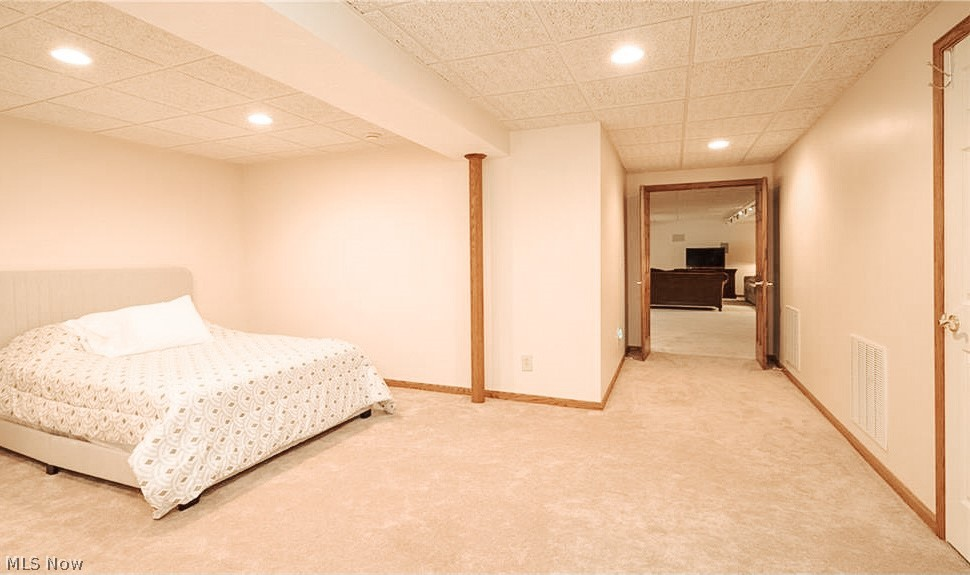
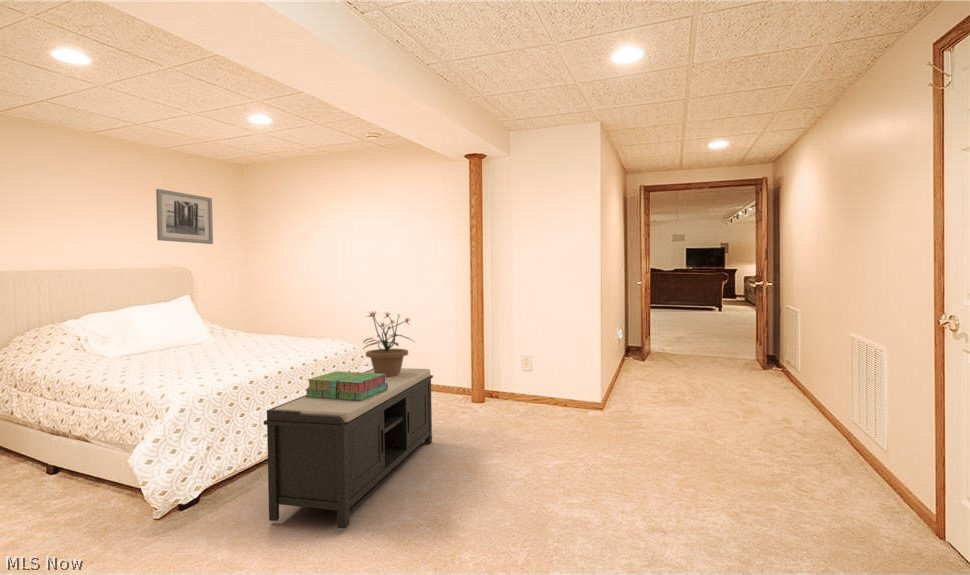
+ potted plant (385, 342)
+ wall art (186, 218)
+ bench (364, 430)
+ stack of books (347, 384)
